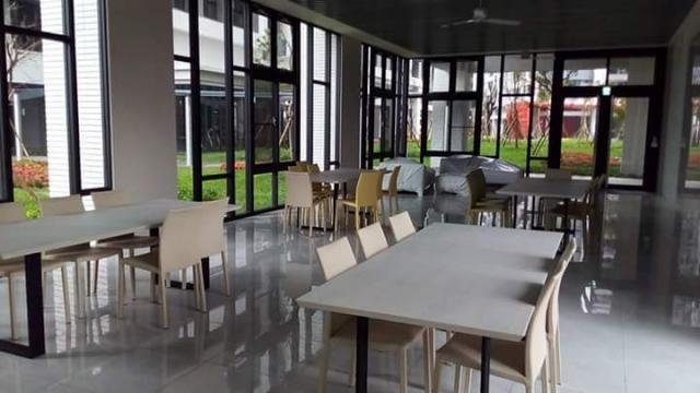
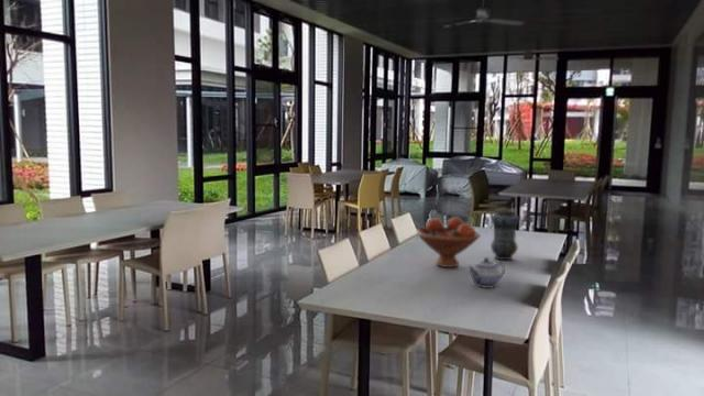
+ fruit bowl (448, 242)
+ teapot (486, 271)
+ vase (504, 234)
